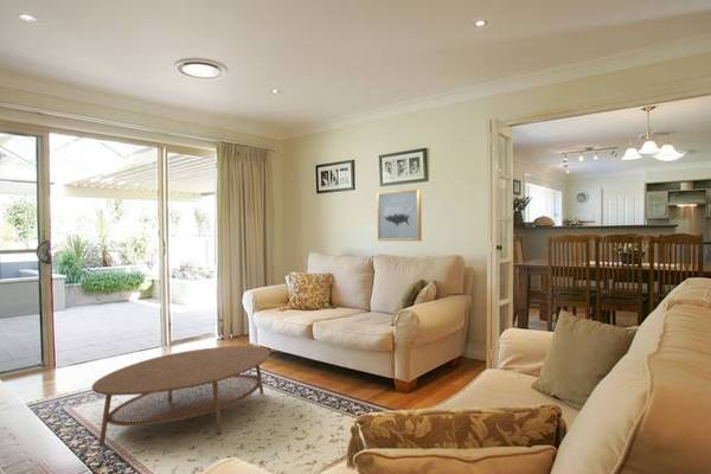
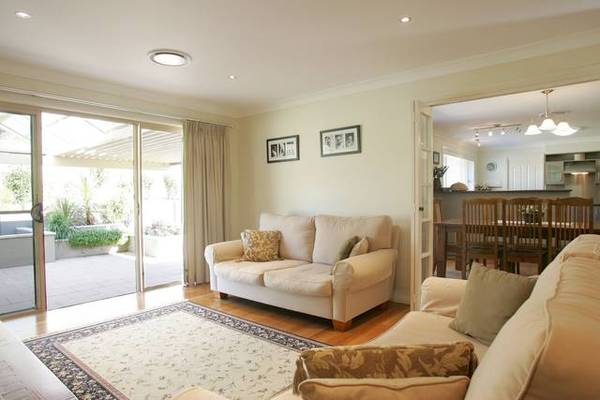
- coffee table (192, 390)
- wall art (398, 216)
